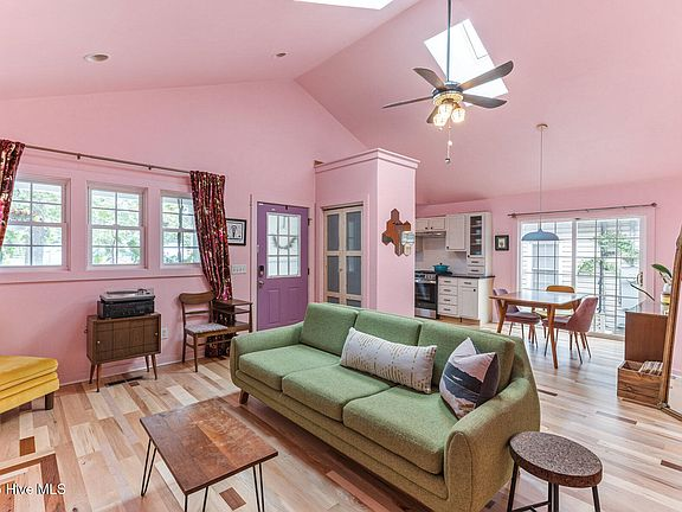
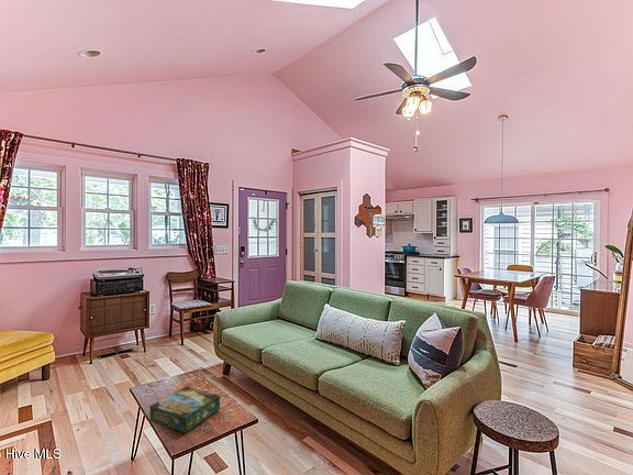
+ board game (186, 407)
